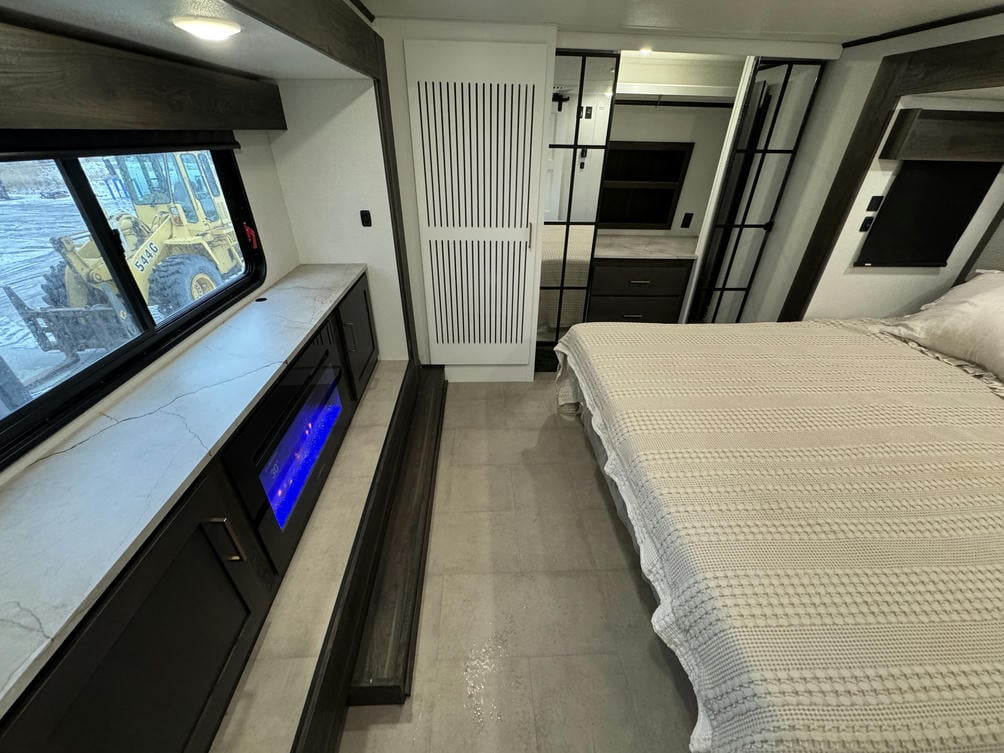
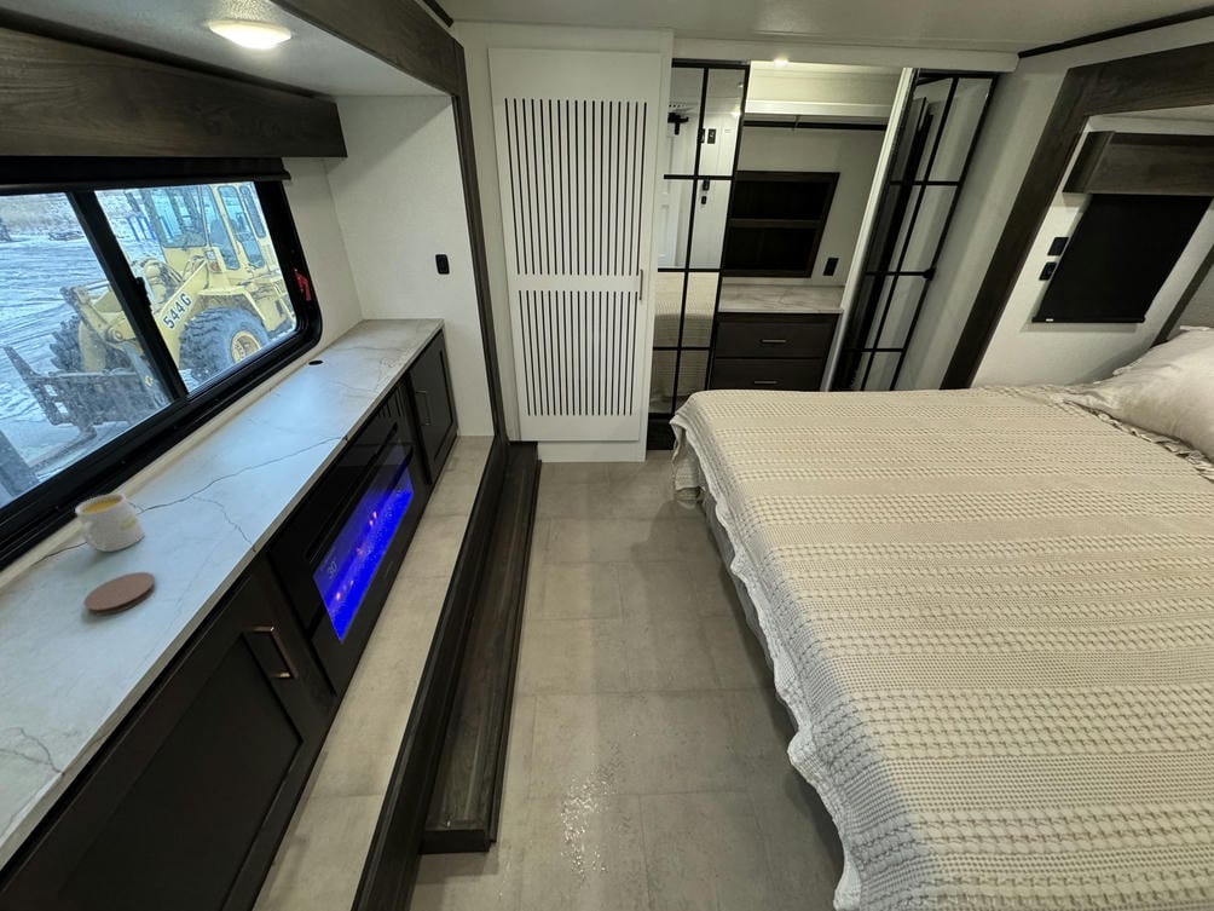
+ mug (106, 526)
+ coaster (121, 592)
